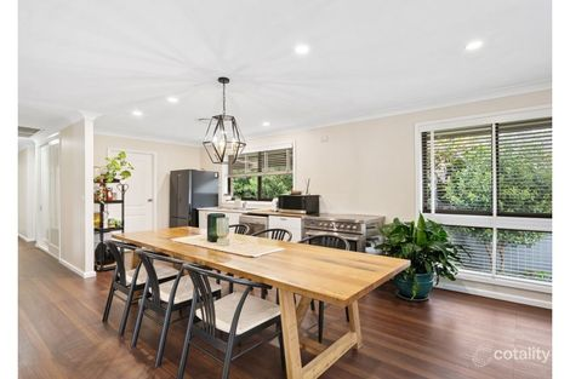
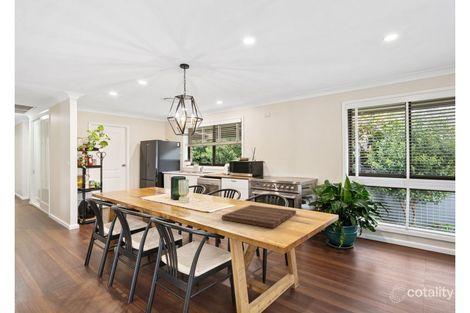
+ cutting board (260, 214)
